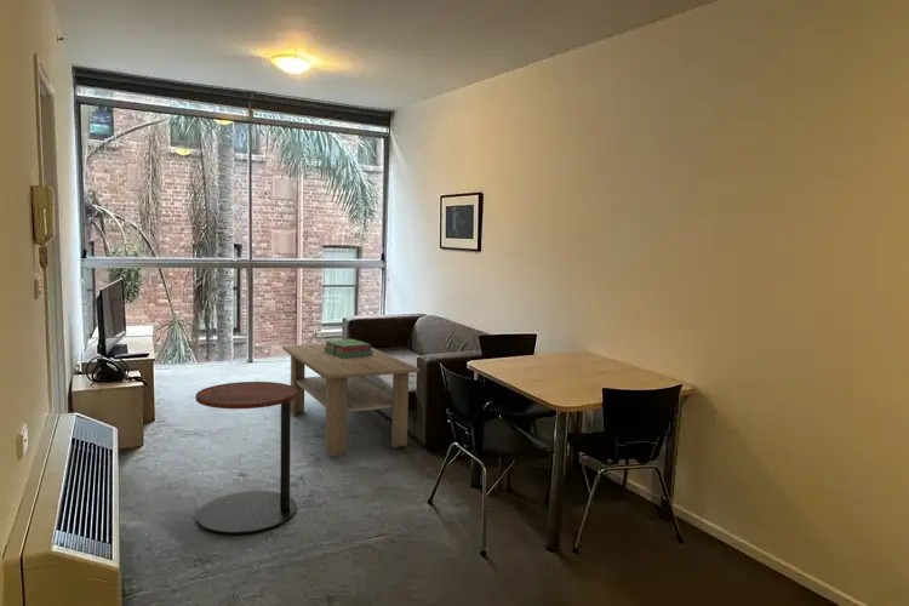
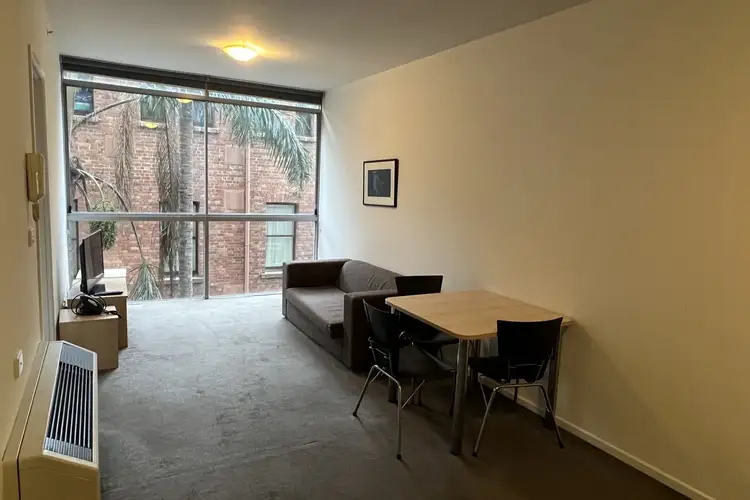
- side table (281, 452)
- coffee table (344, 393)
- stack of books (348, 347)
